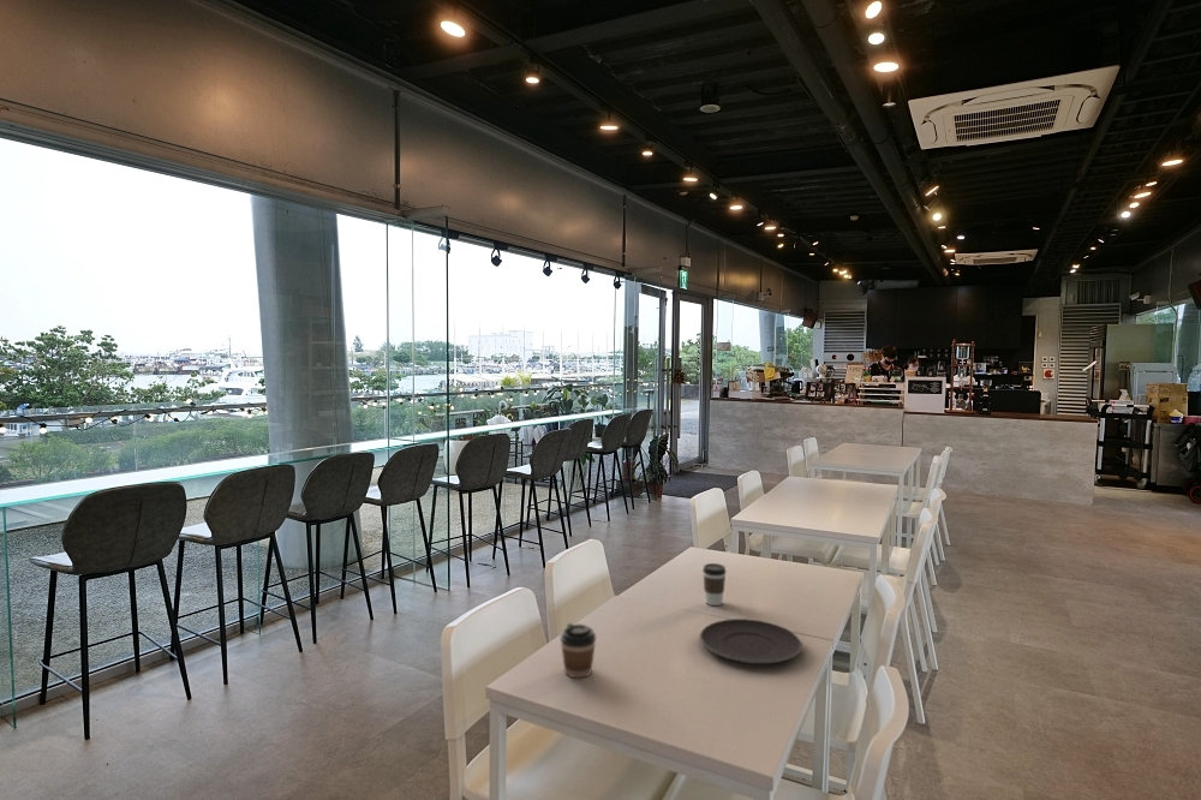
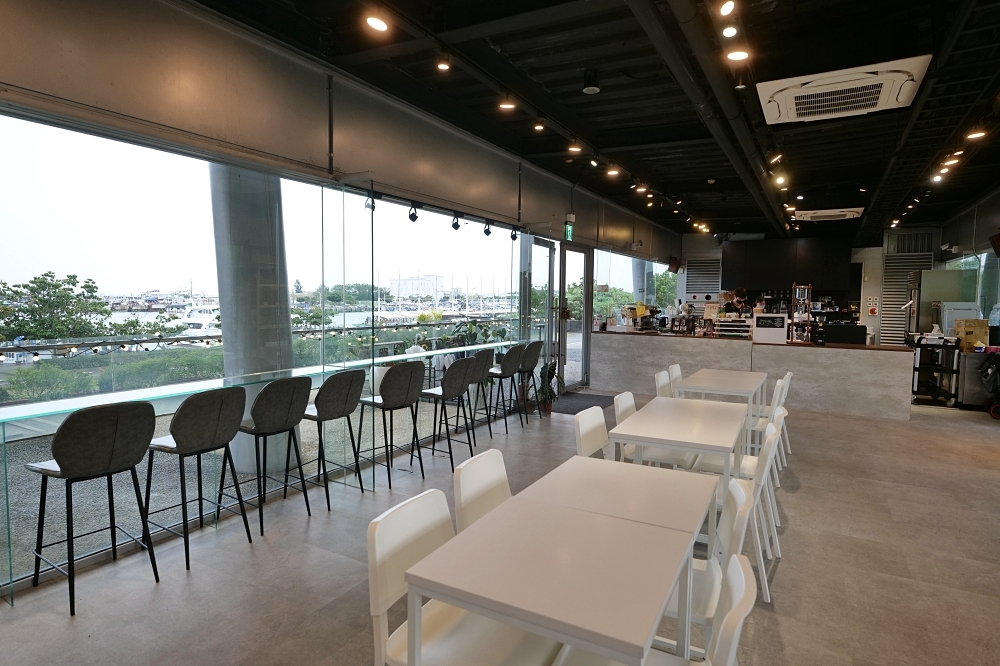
- plate (749, 641)
- coffee cup (578, 647)
- coffee cup (713, 584)
